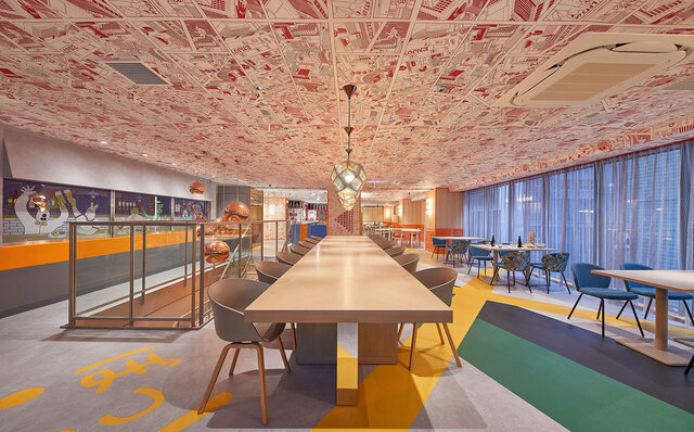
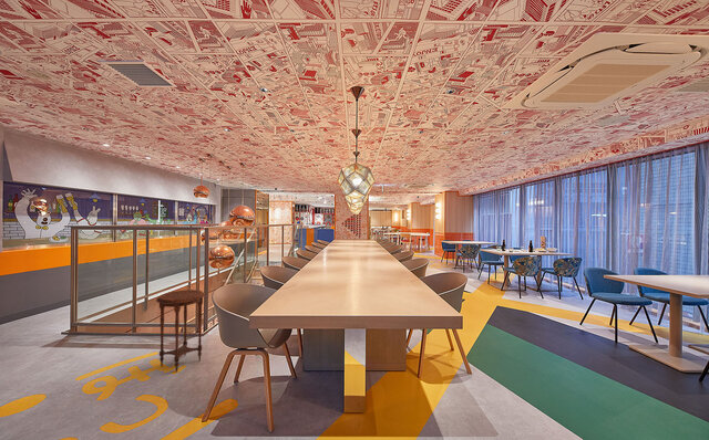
+ side table (178, 327)
